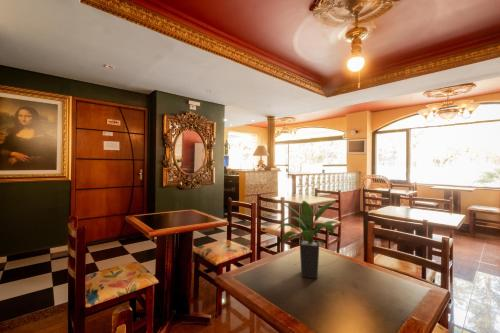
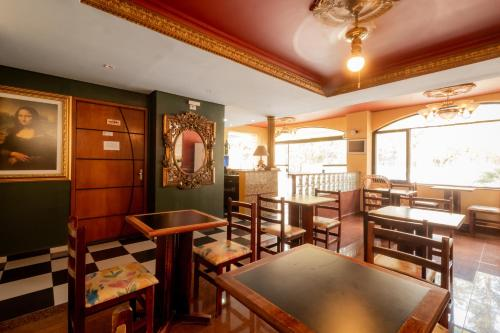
- potted plant (309, 238)
